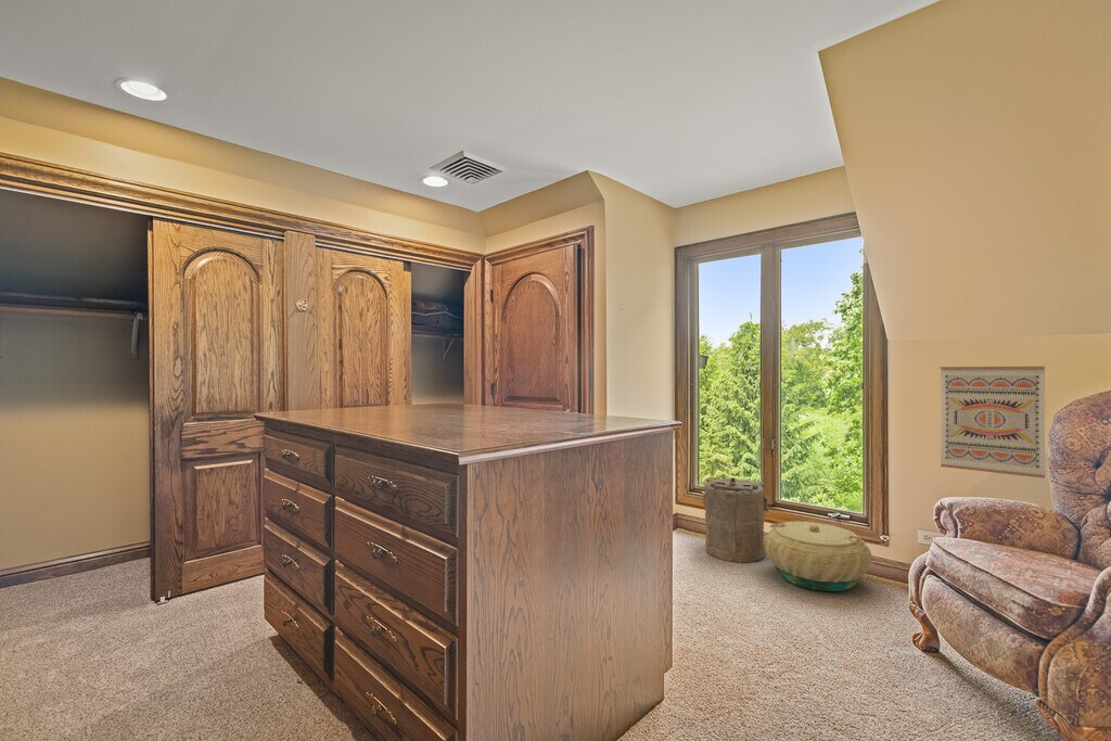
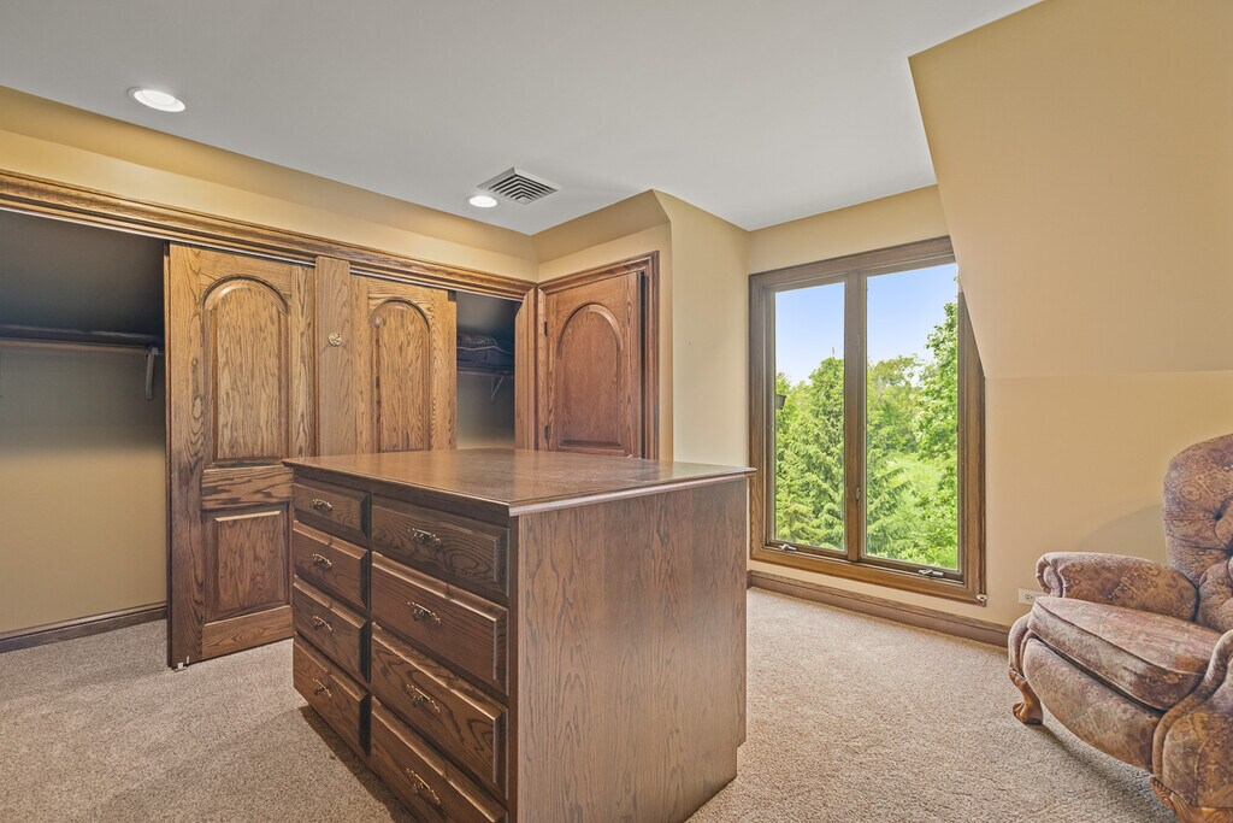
- wall art (989, 419)
- basket (815, 552)
- laundry hamper (731, 514)
